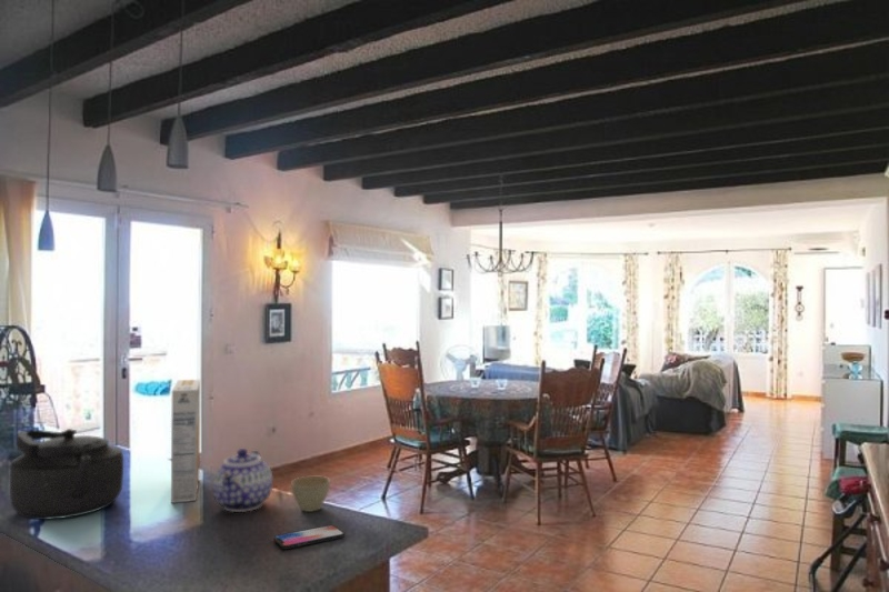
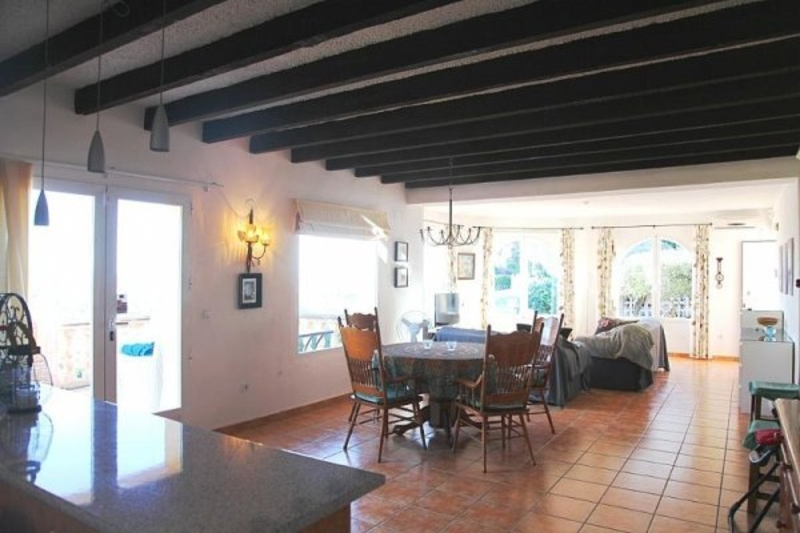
- cereal box (186, 437)
- smartphone (309, 535)
- teapot (242, 476)
- kettle (67, 468)
- flower pot (310, 494)
